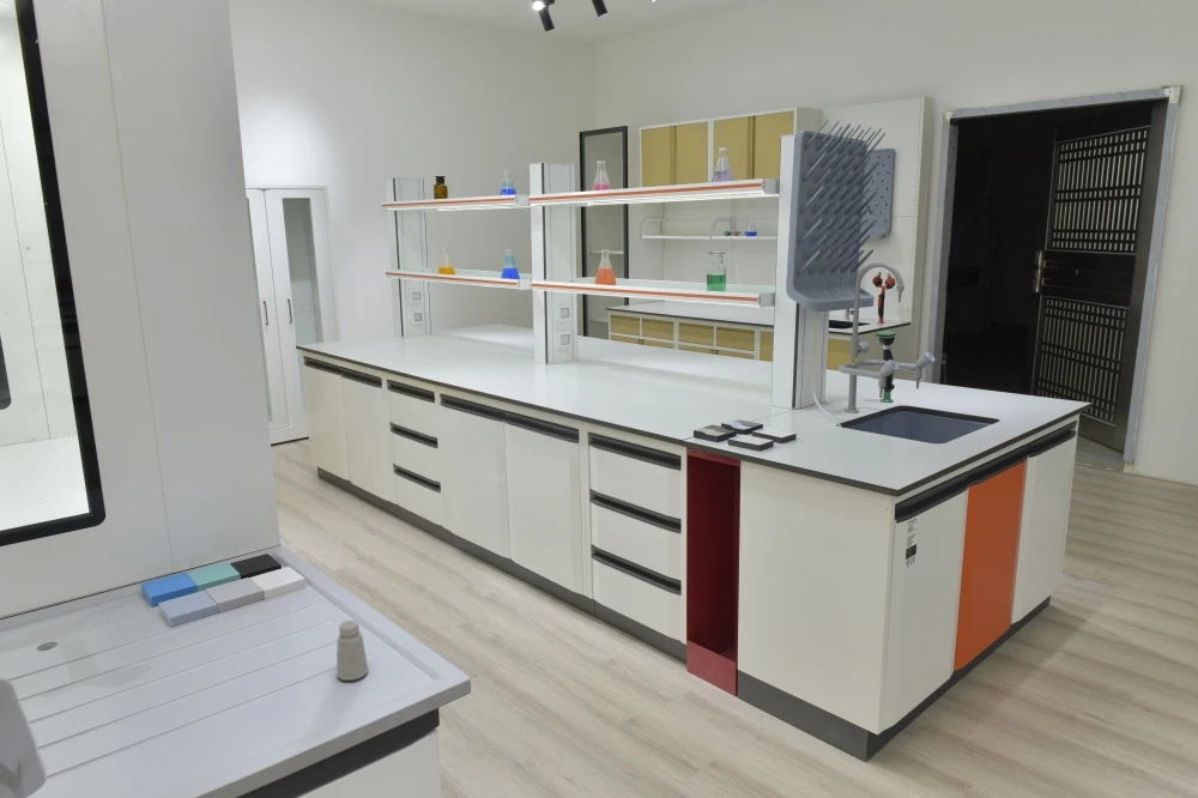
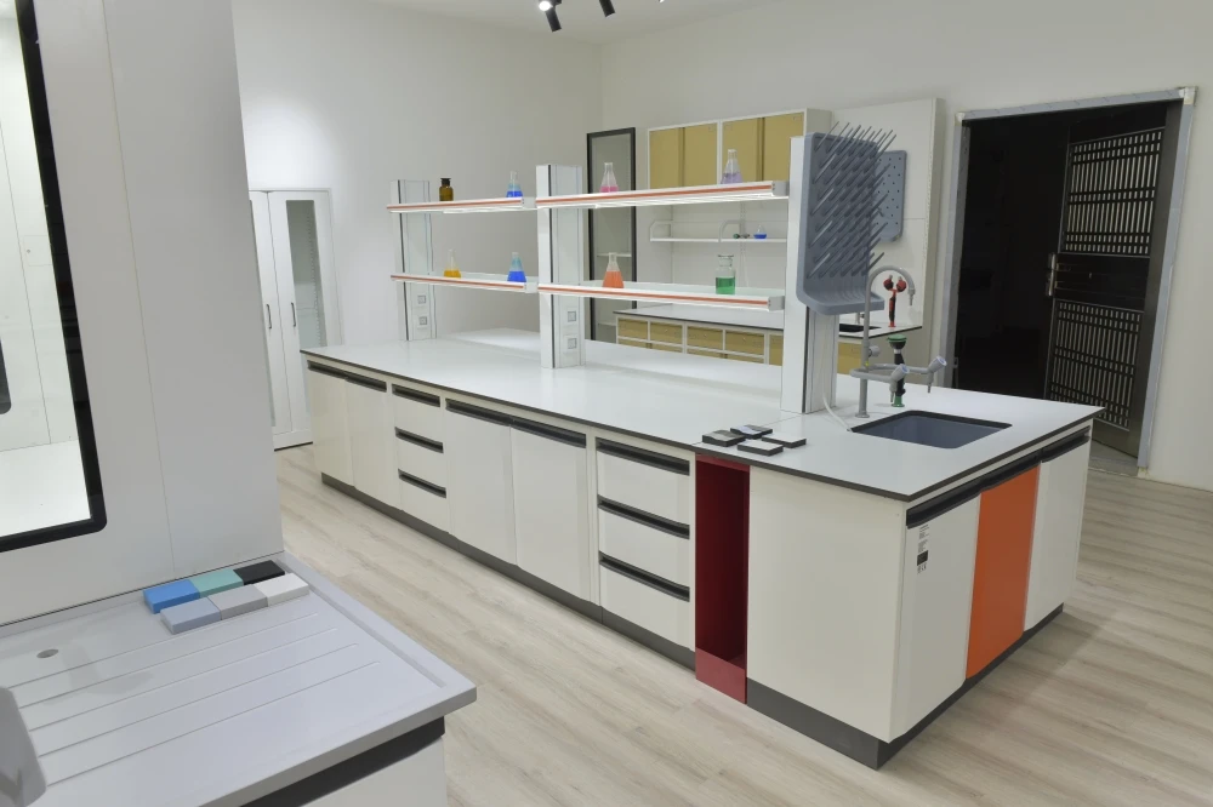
- saltshaker (350, 648)
